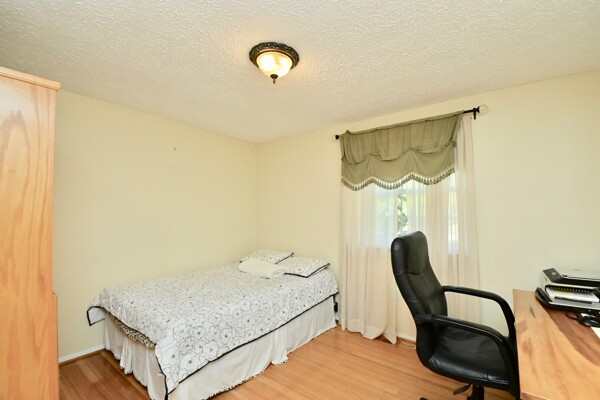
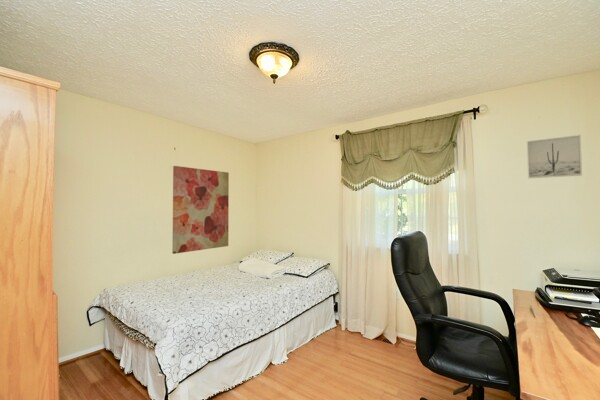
+ wall art (552, 157)
+ wall art (203, 209)
